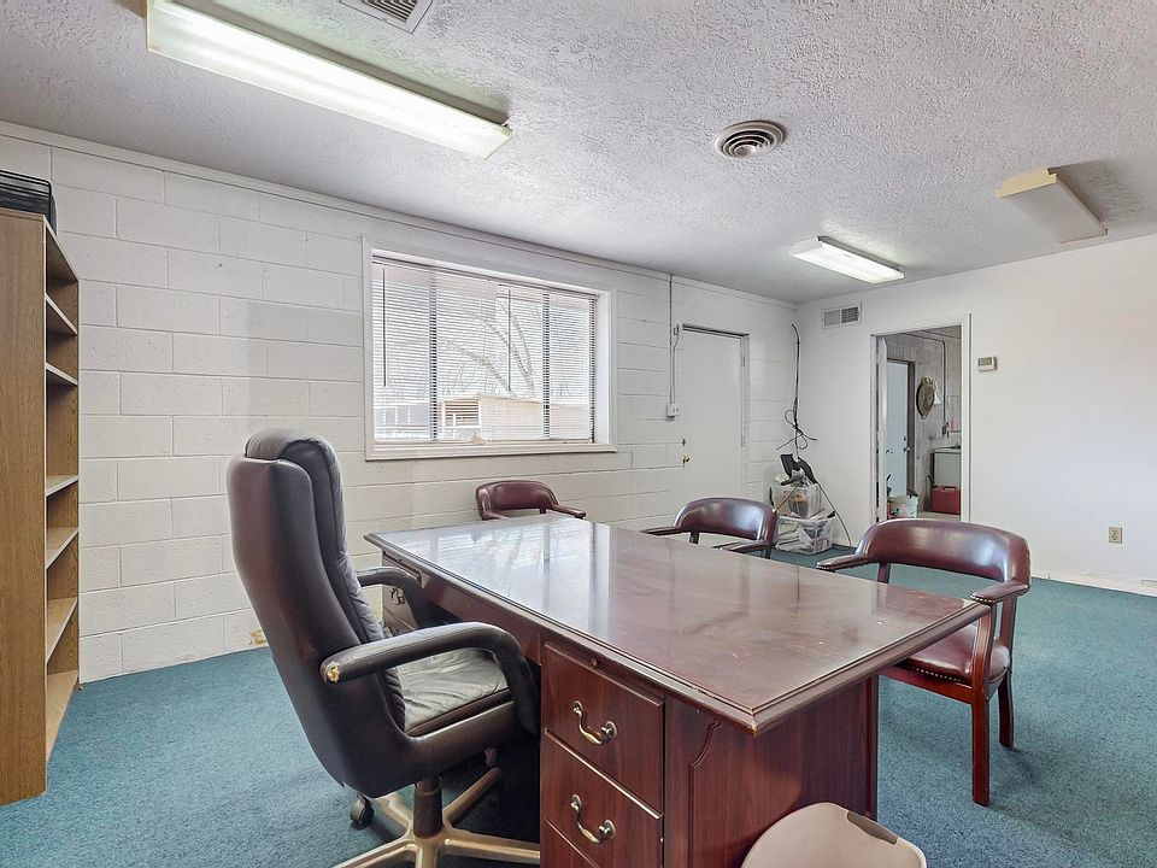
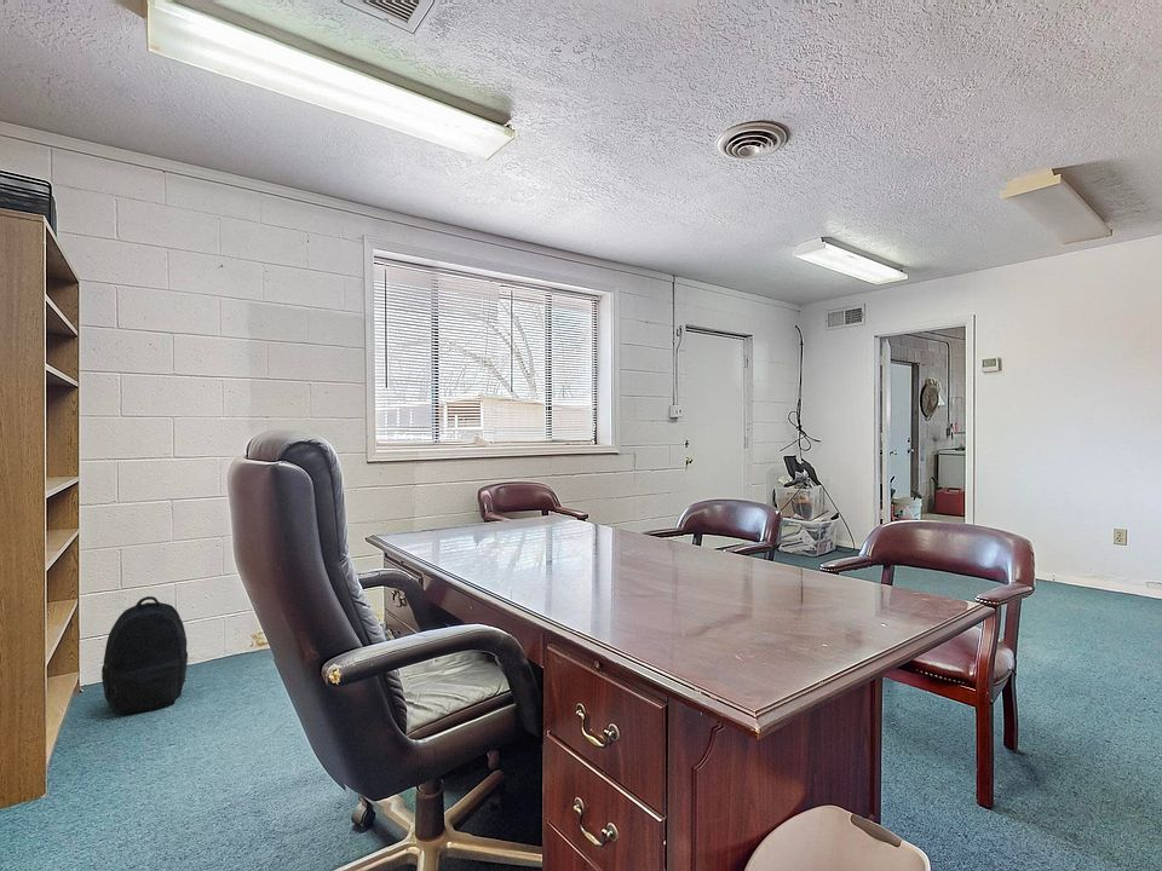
+ backpack (145, 650)
